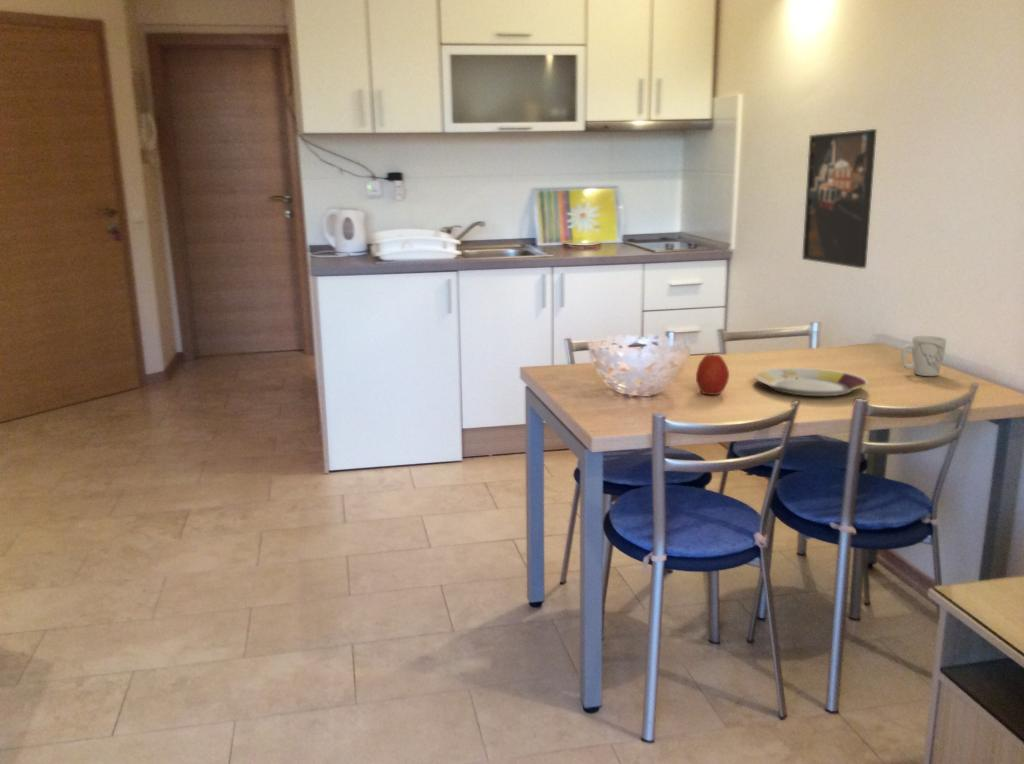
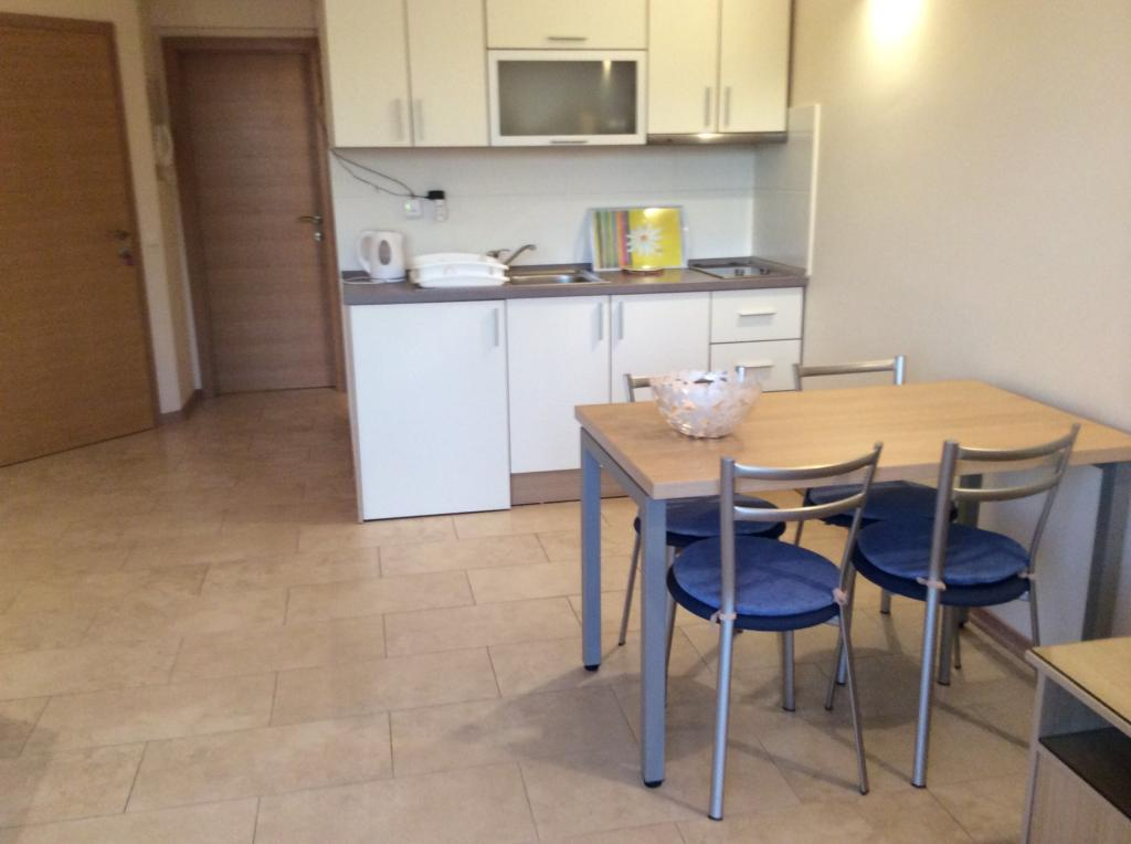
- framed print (836, 198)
- apple (712, 372)
- mug (922, 356)
- plate (809, 382)
